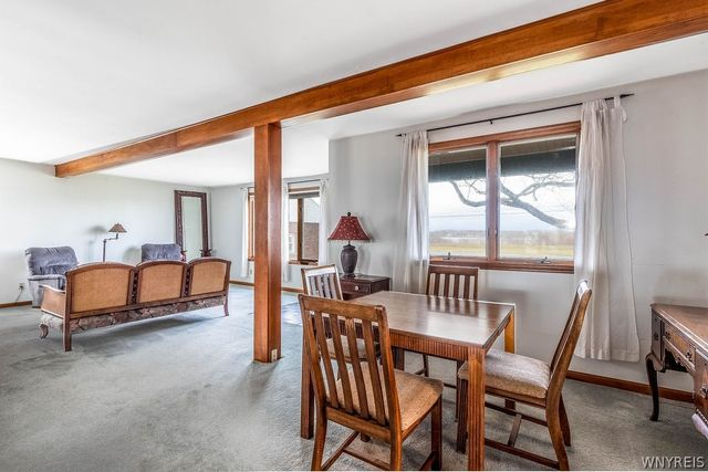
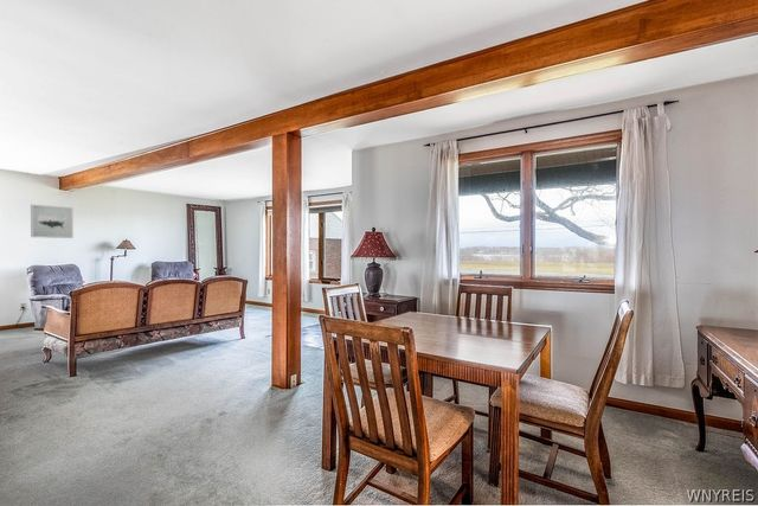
+ wall art (52, 222)
